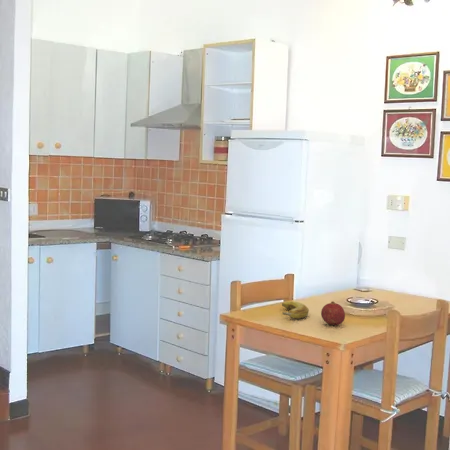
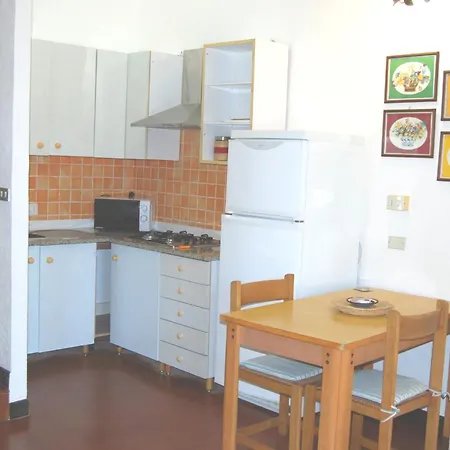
- fruit (333, 313)
- banana (290, 309)
